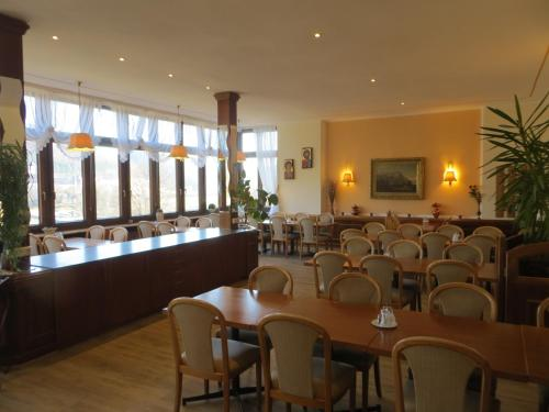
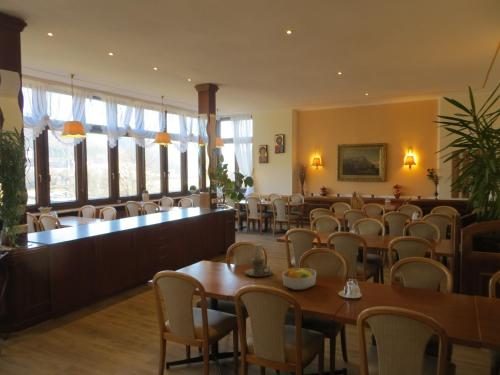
+ candle holder (258, 259)
+ fruit bowl (299, 276)
